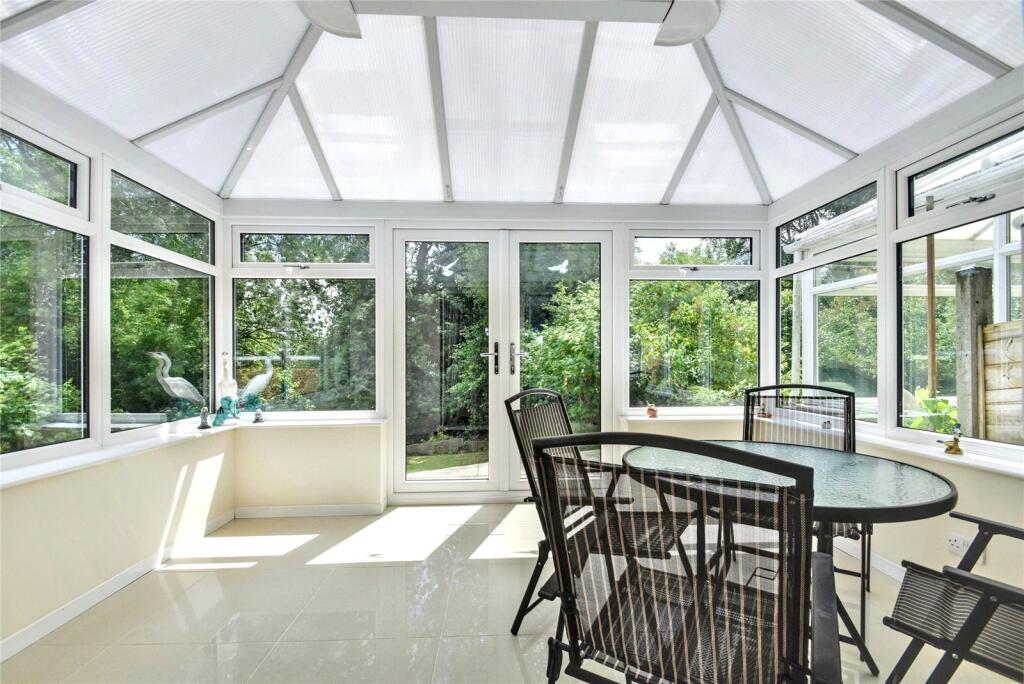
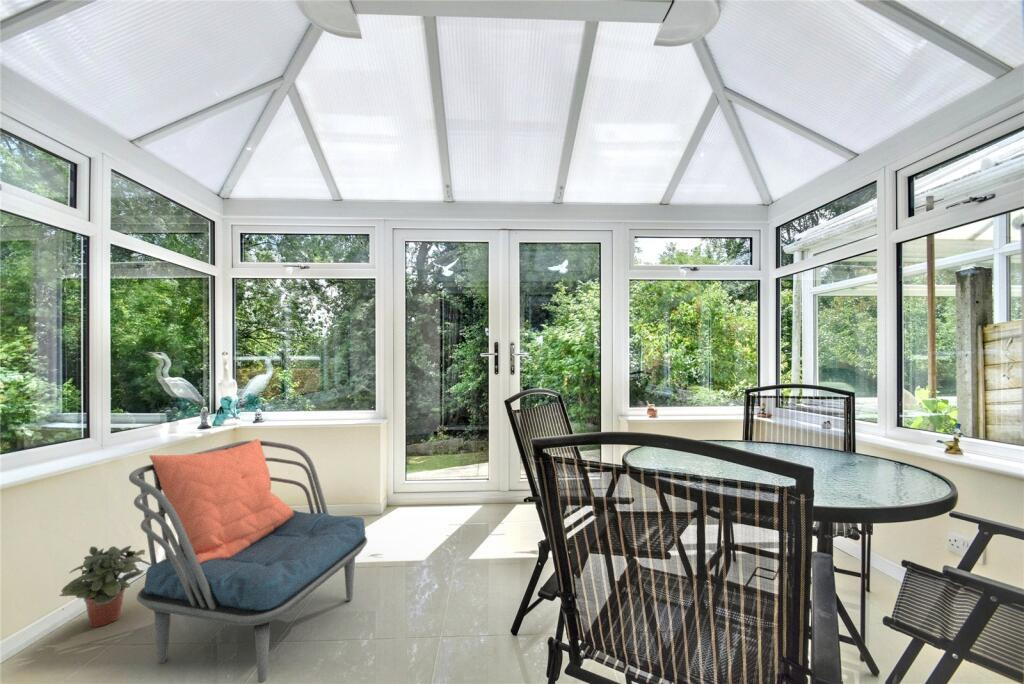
+ armchair (259, 537)
+ potted plant (106, 582)
